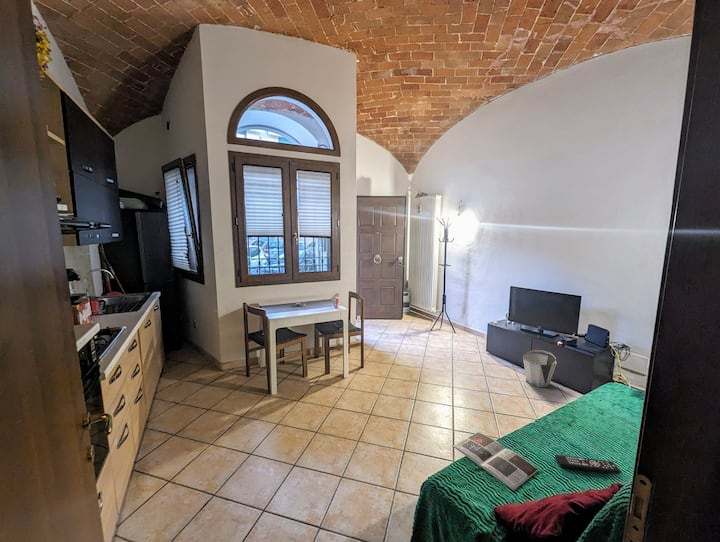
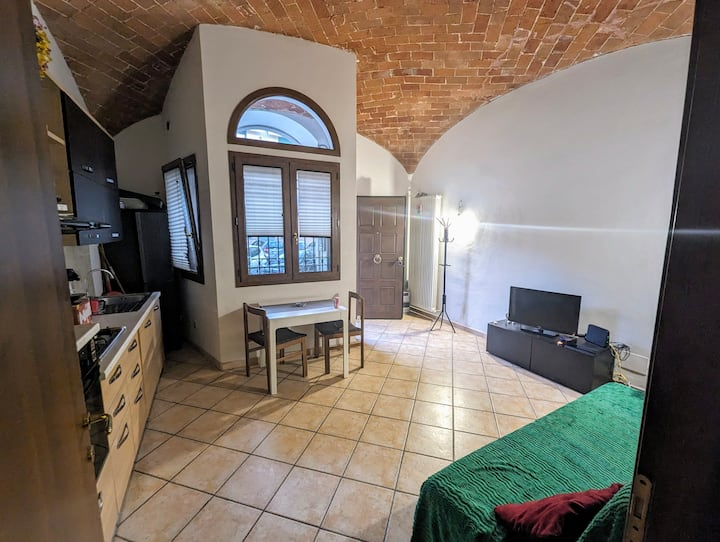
- remote control (586, 464)
- bucket (538, 368)
- magazine (493, 456)
